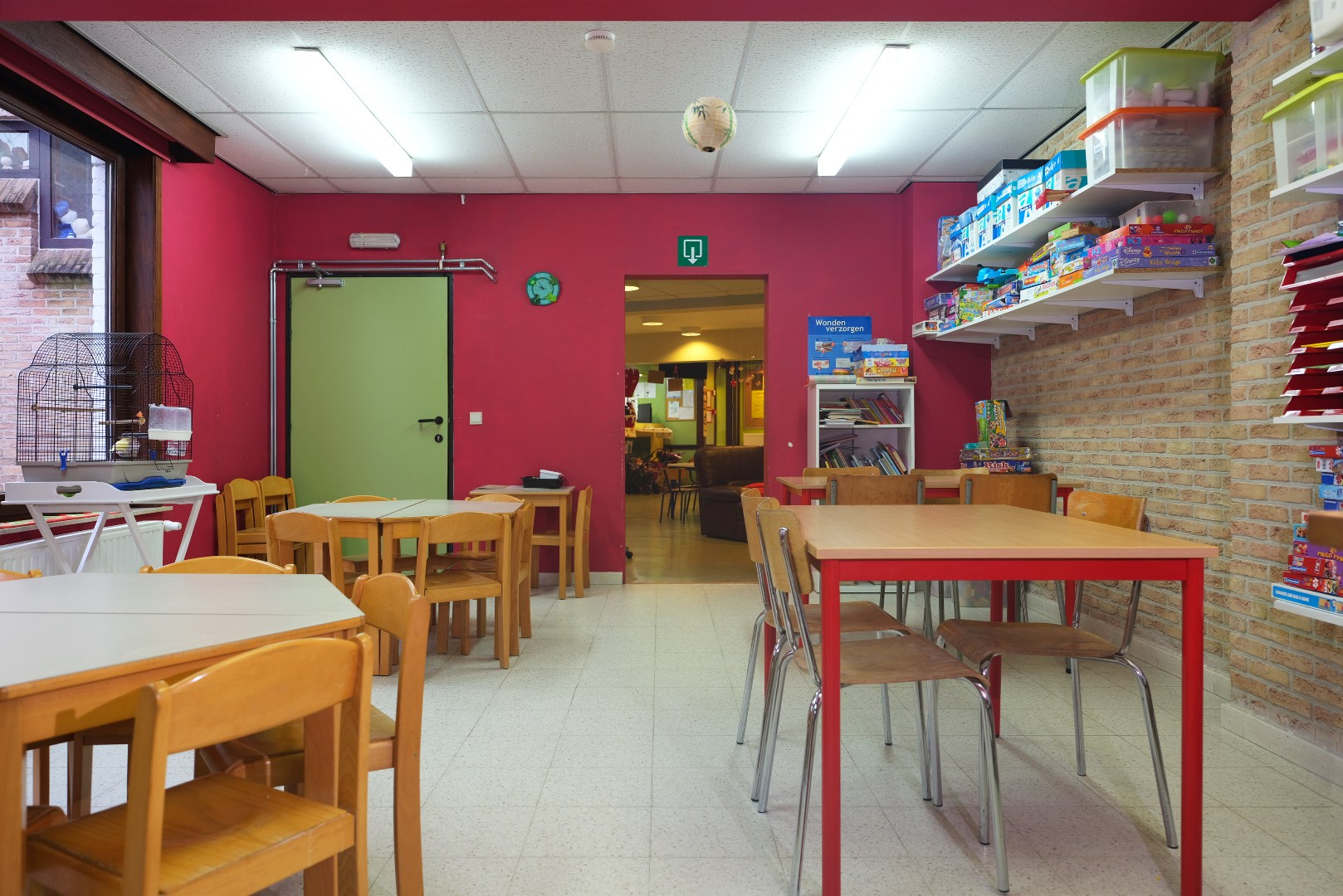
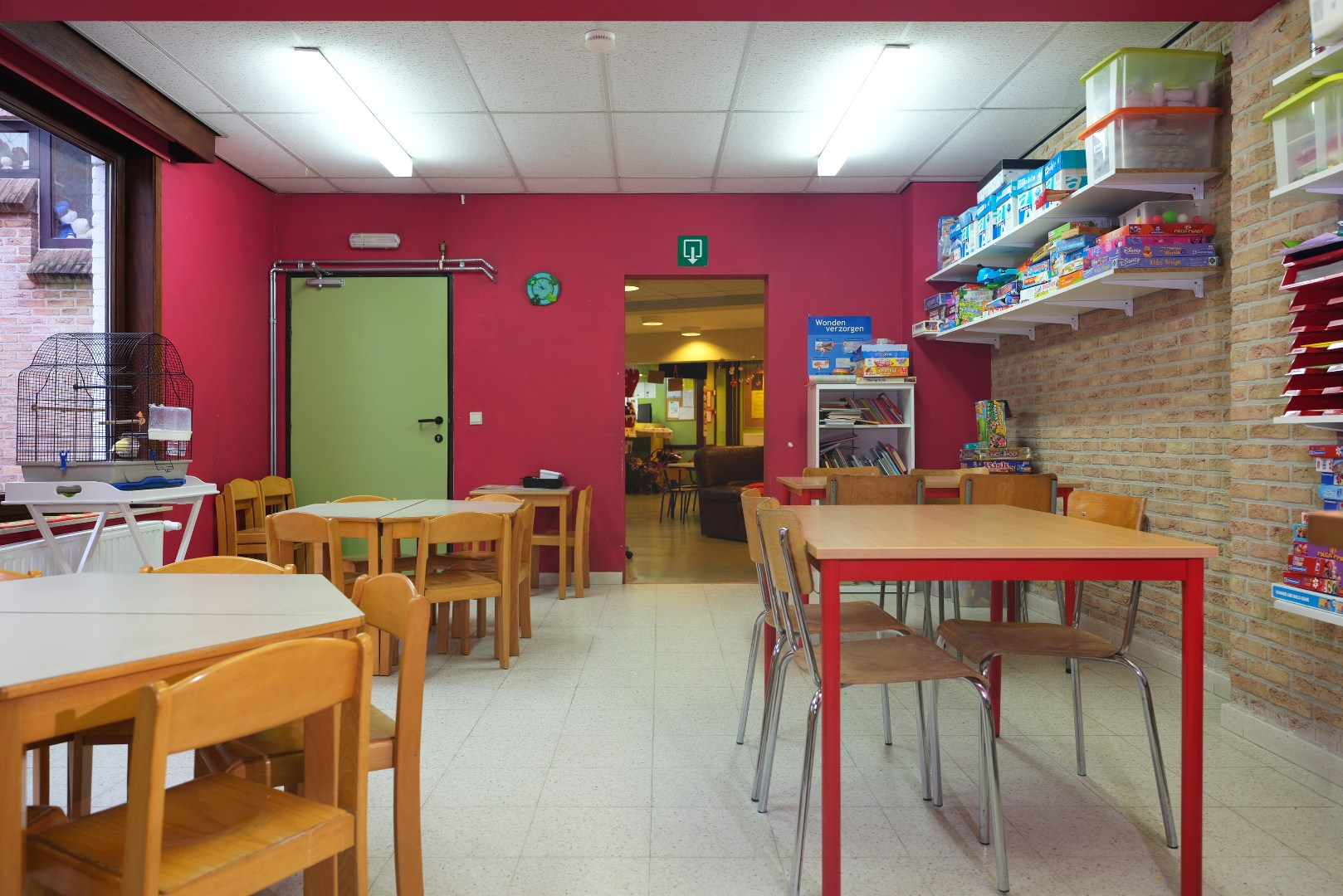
- paper lantern (709, 125)
